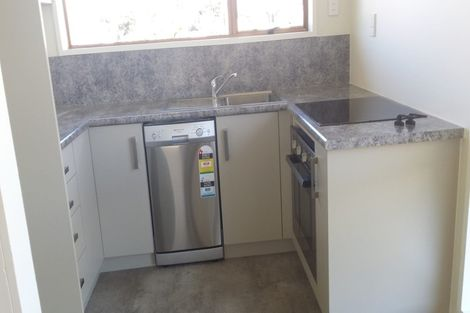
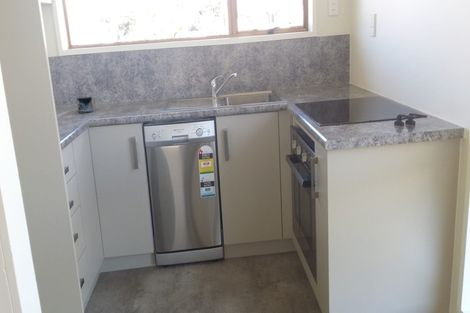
+ mug (87, 104)
